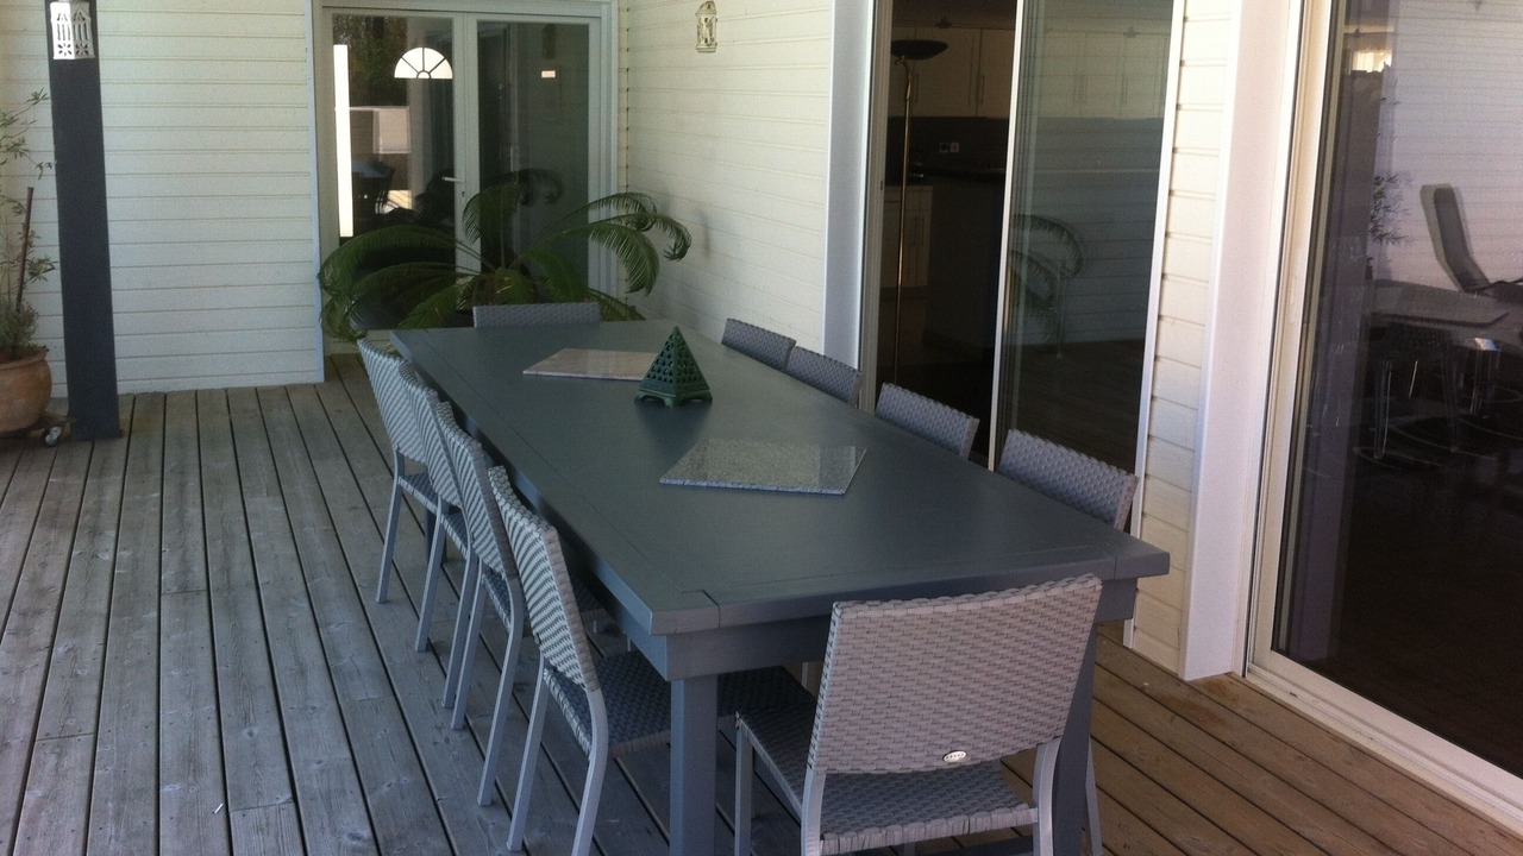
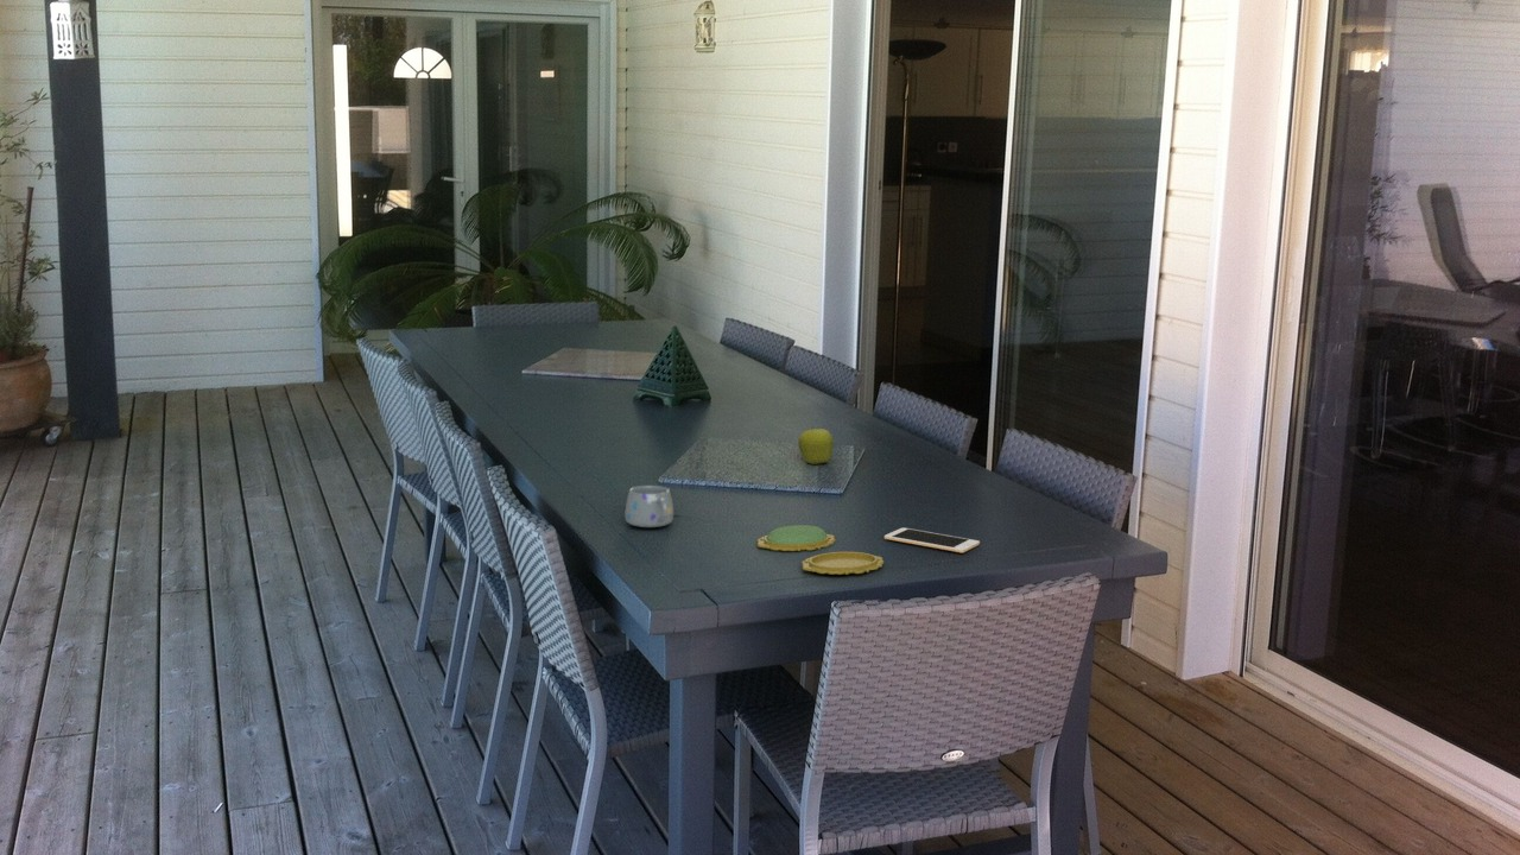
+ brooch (818, 546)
+ mug (652, 508)
+ cell phone (931, 539)
+ fruit (815, 445)
